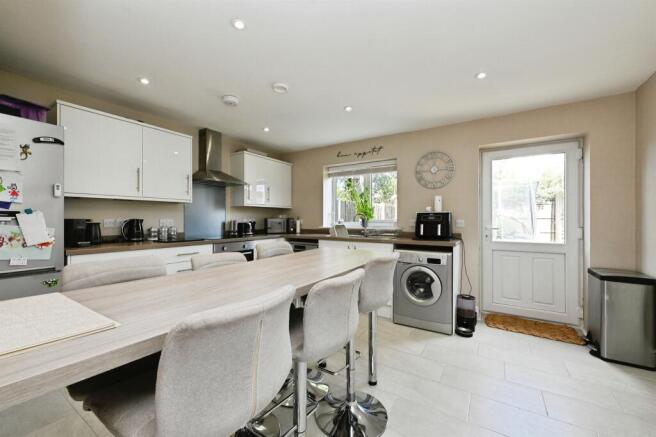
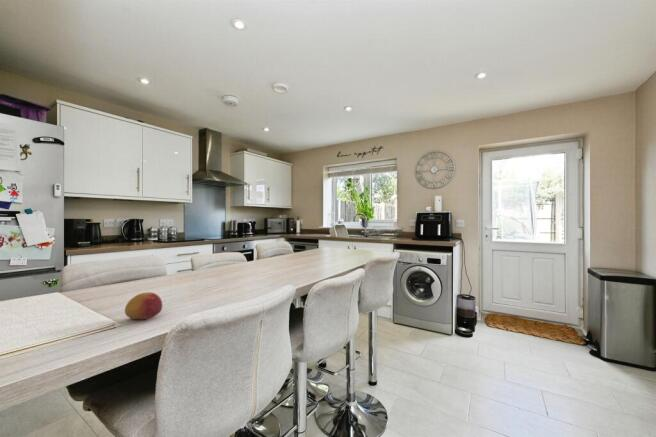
+ fruit (143, 305)
